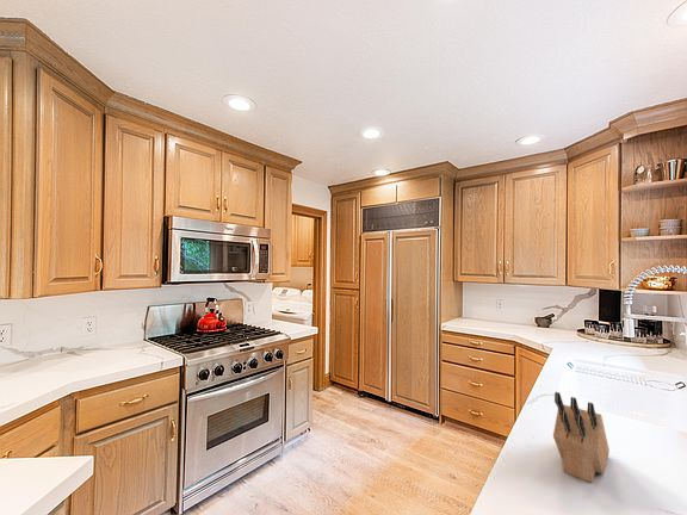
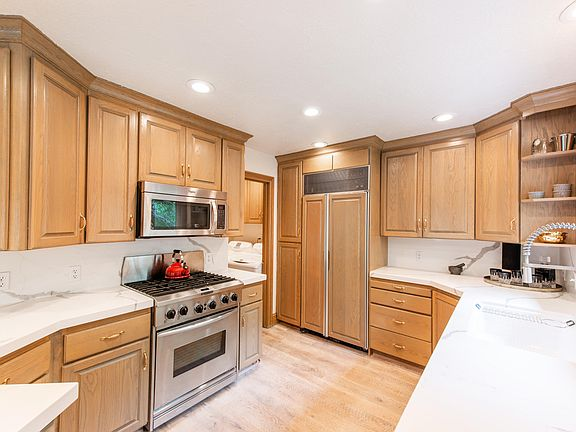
- knife block (581, 426)
